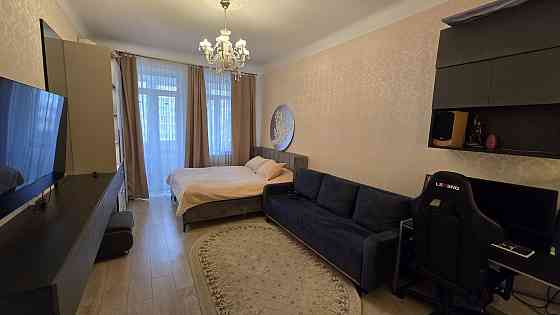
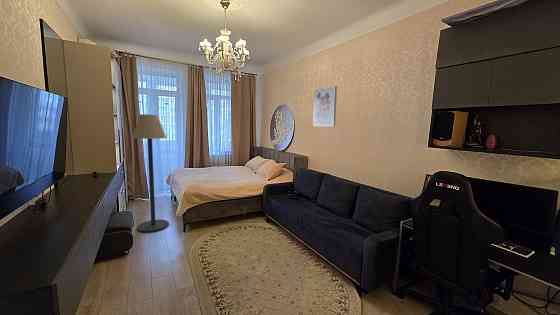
+ floor lamp (151, 172)
+ wall art (324, 107)
